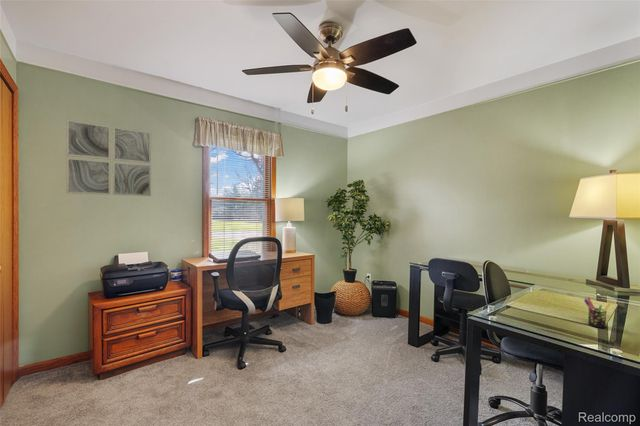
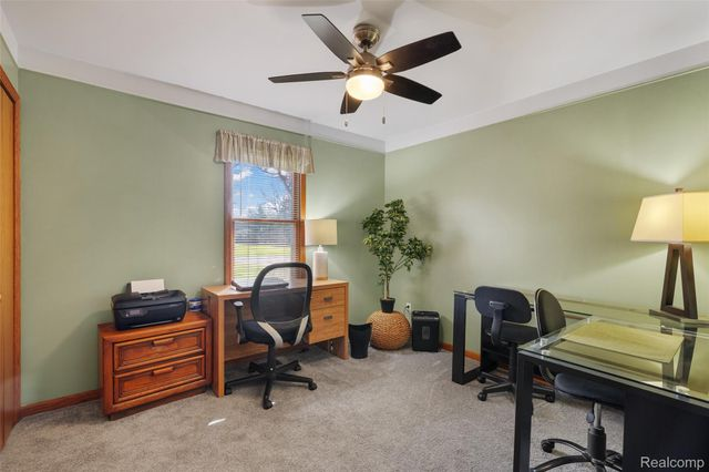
- wall art (110, 161)
- pen holder (596, 312)
